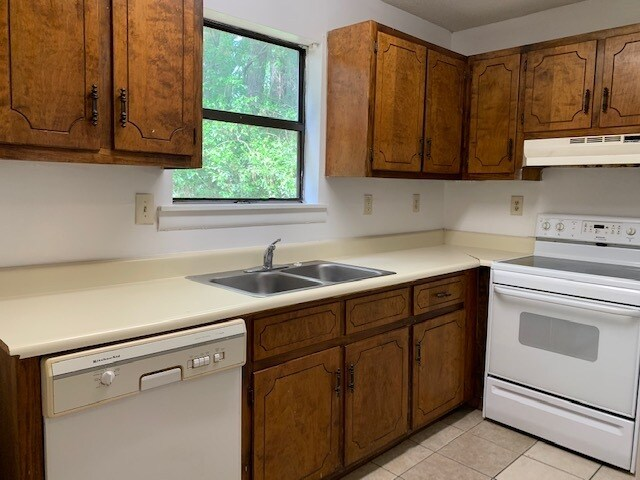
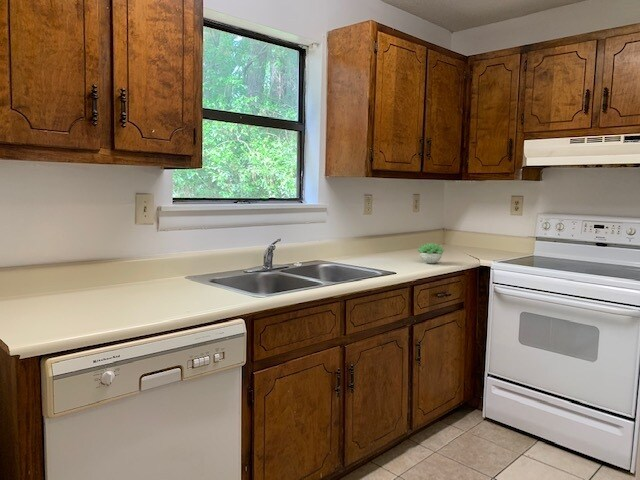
+ succulent plant (430, 253)
